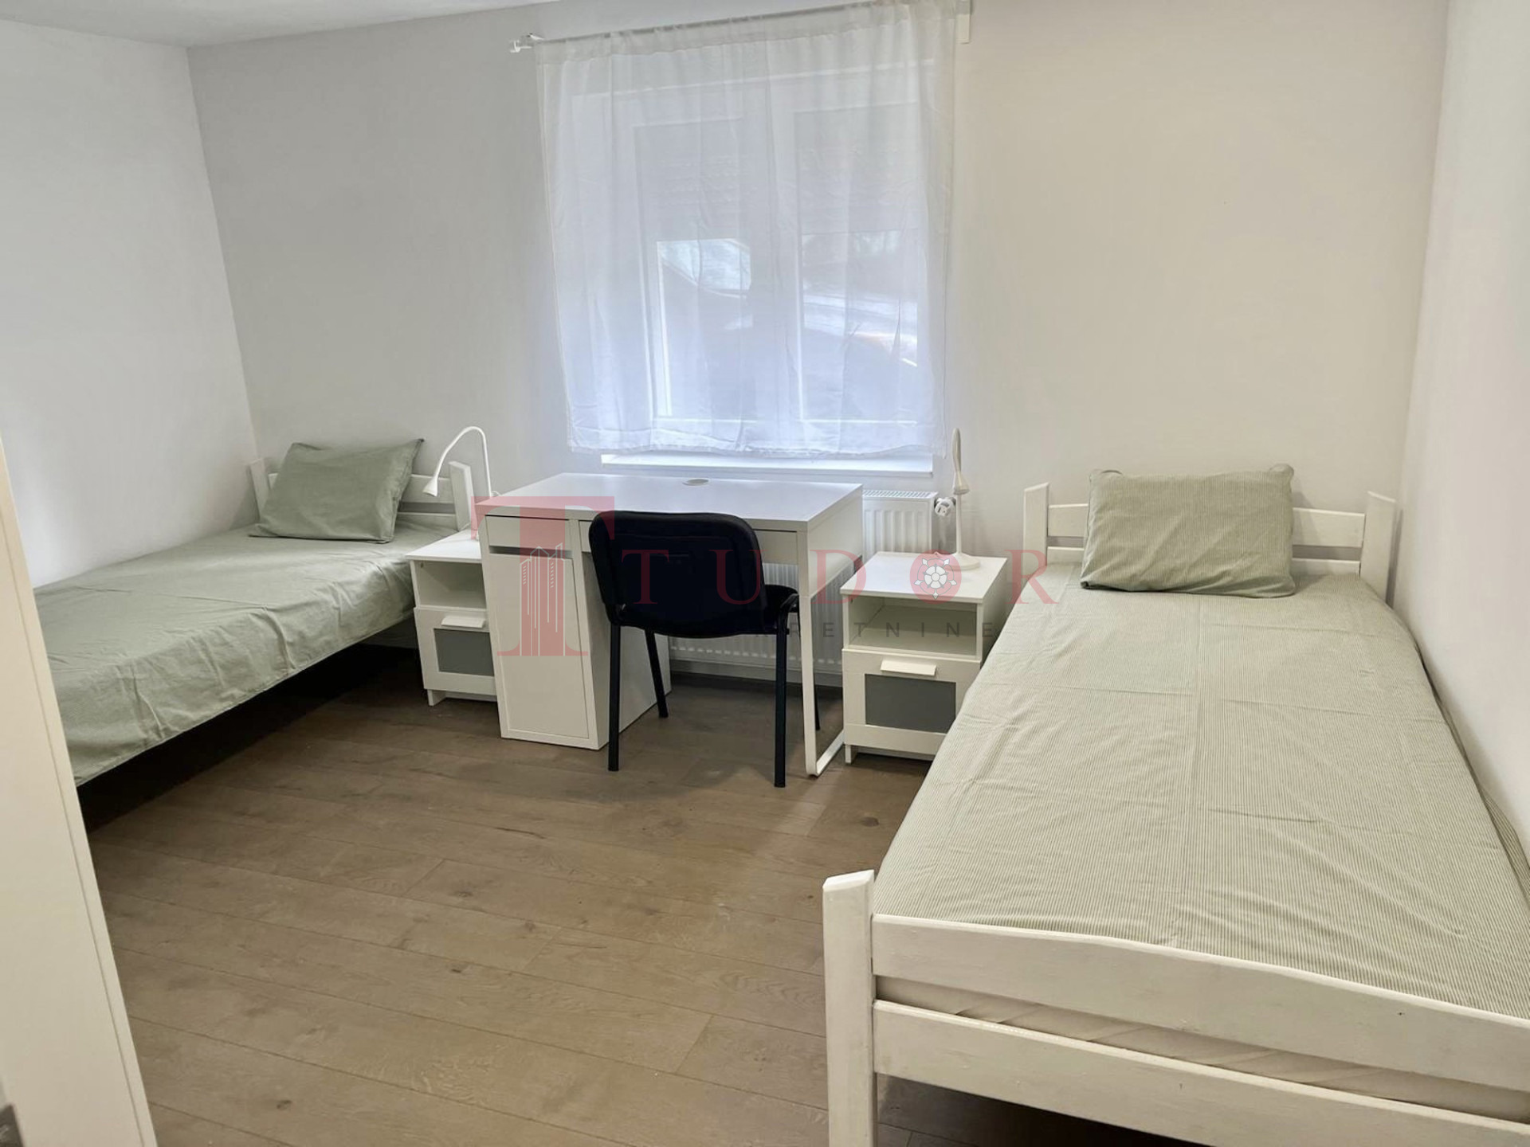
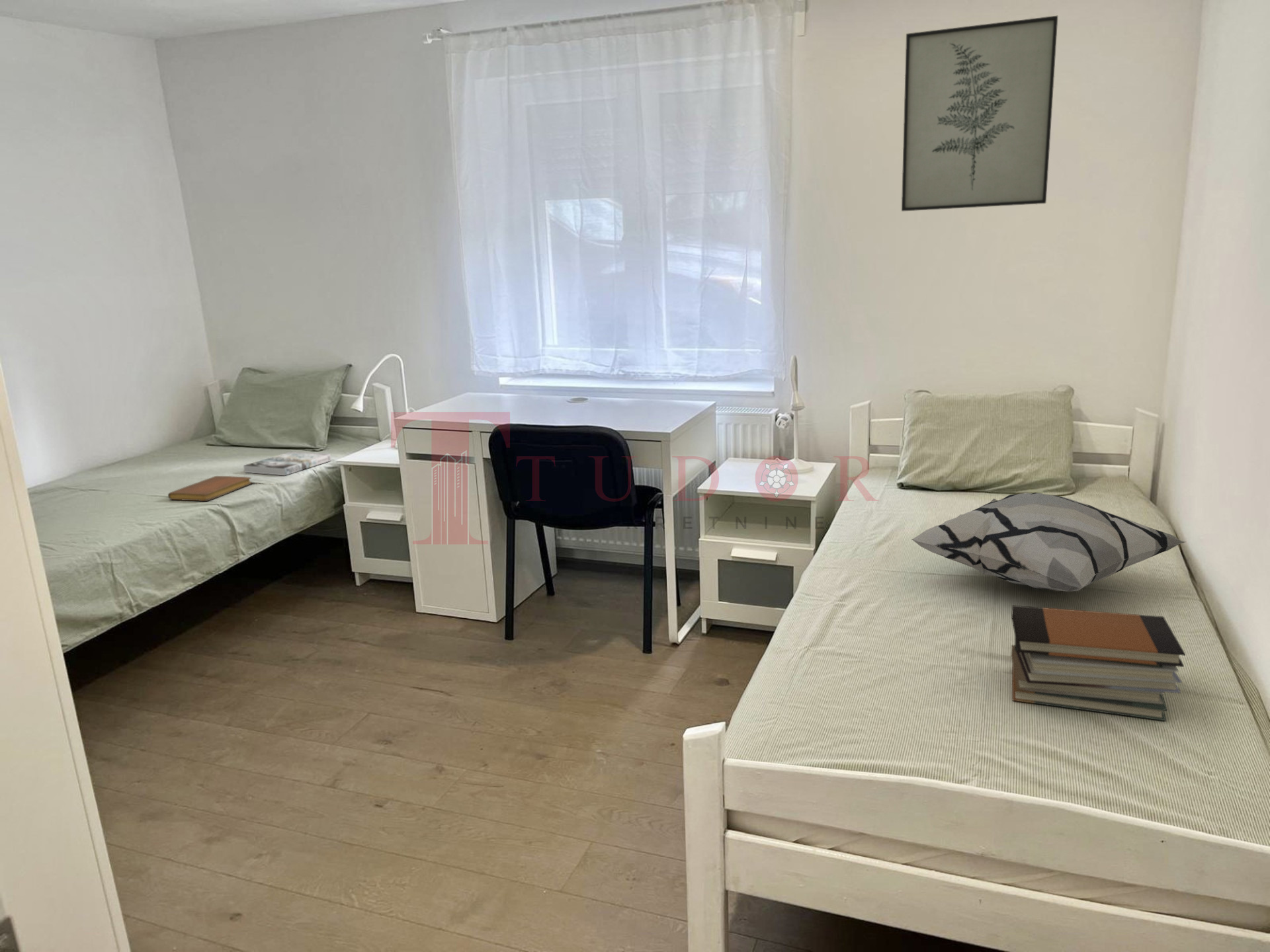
+ book (288, 463)
+ notebook (211, 488)
+ decorative pillow (1043, 540)
+ wall art (976, 118)
+ book stack (1090, 660)
